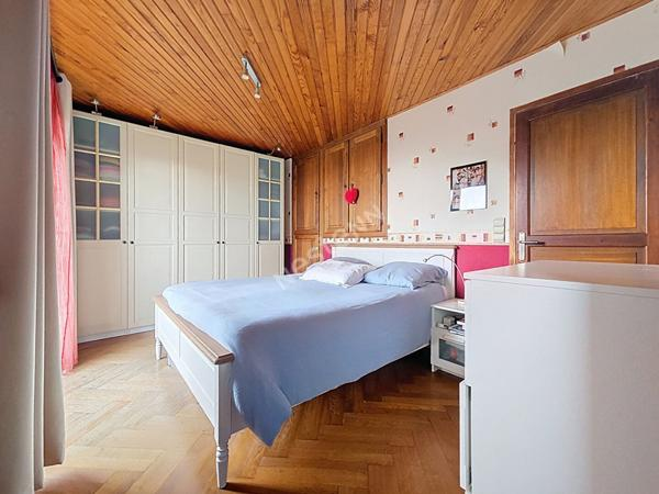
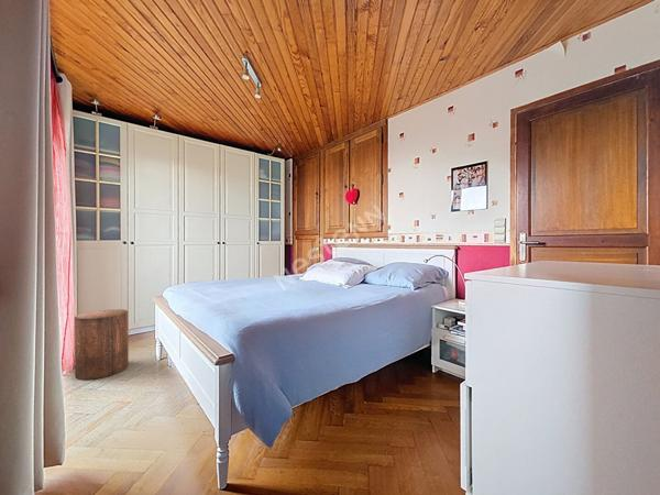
+ stool (102, 341)
